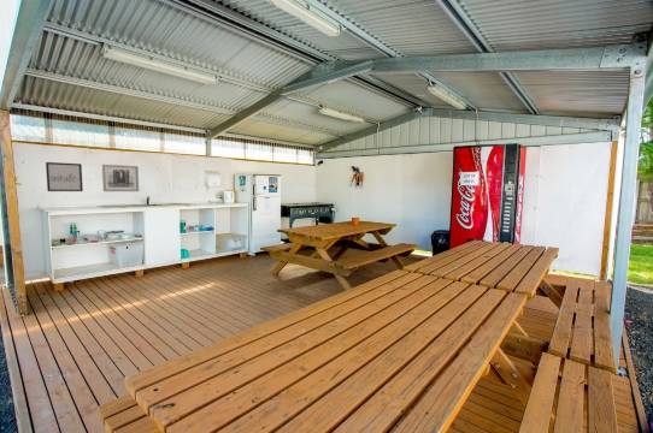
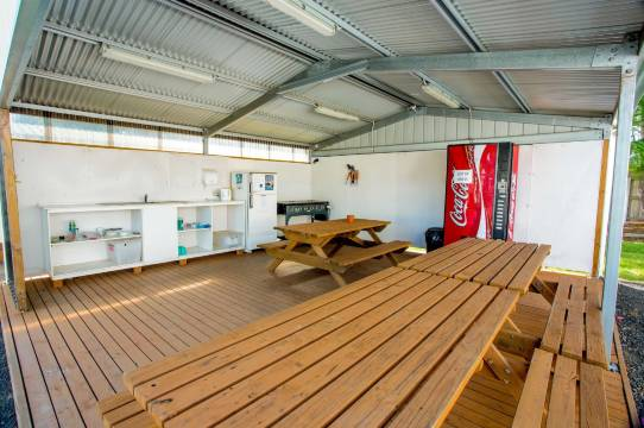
- wall art (120, 178)
- wall art (64, 177)
